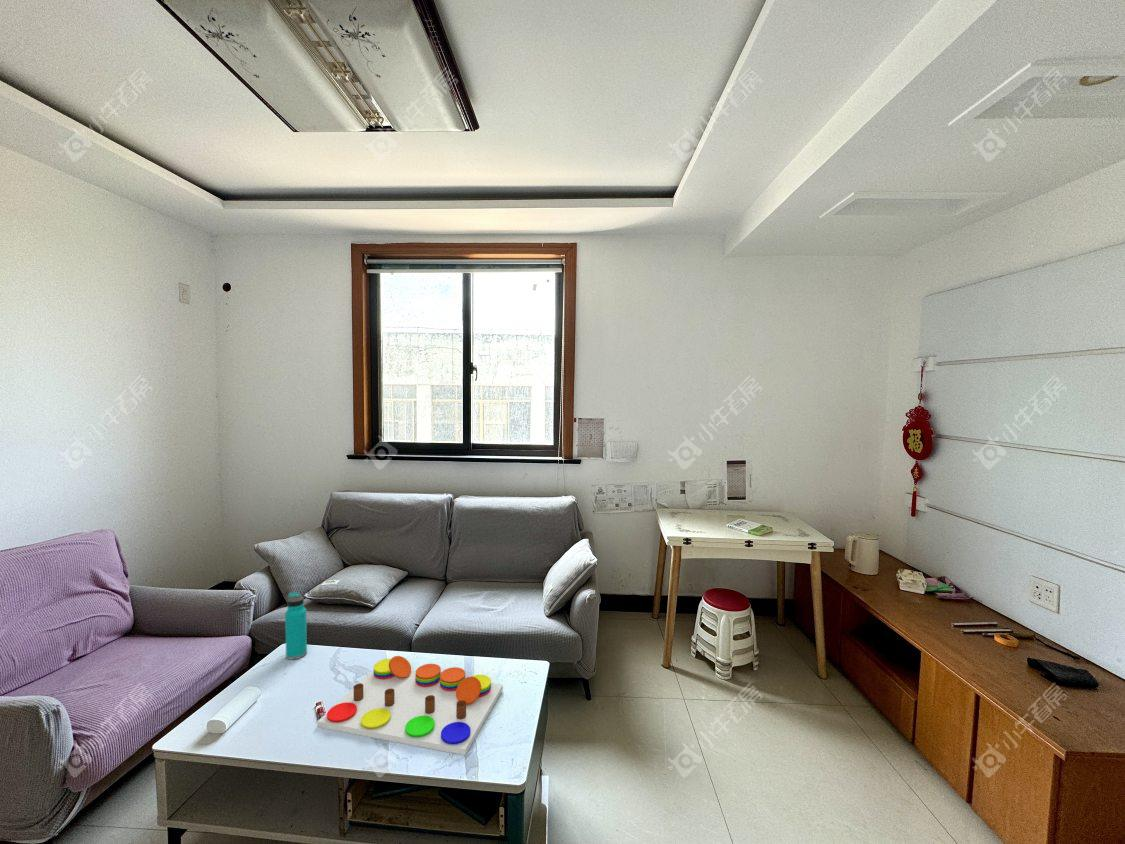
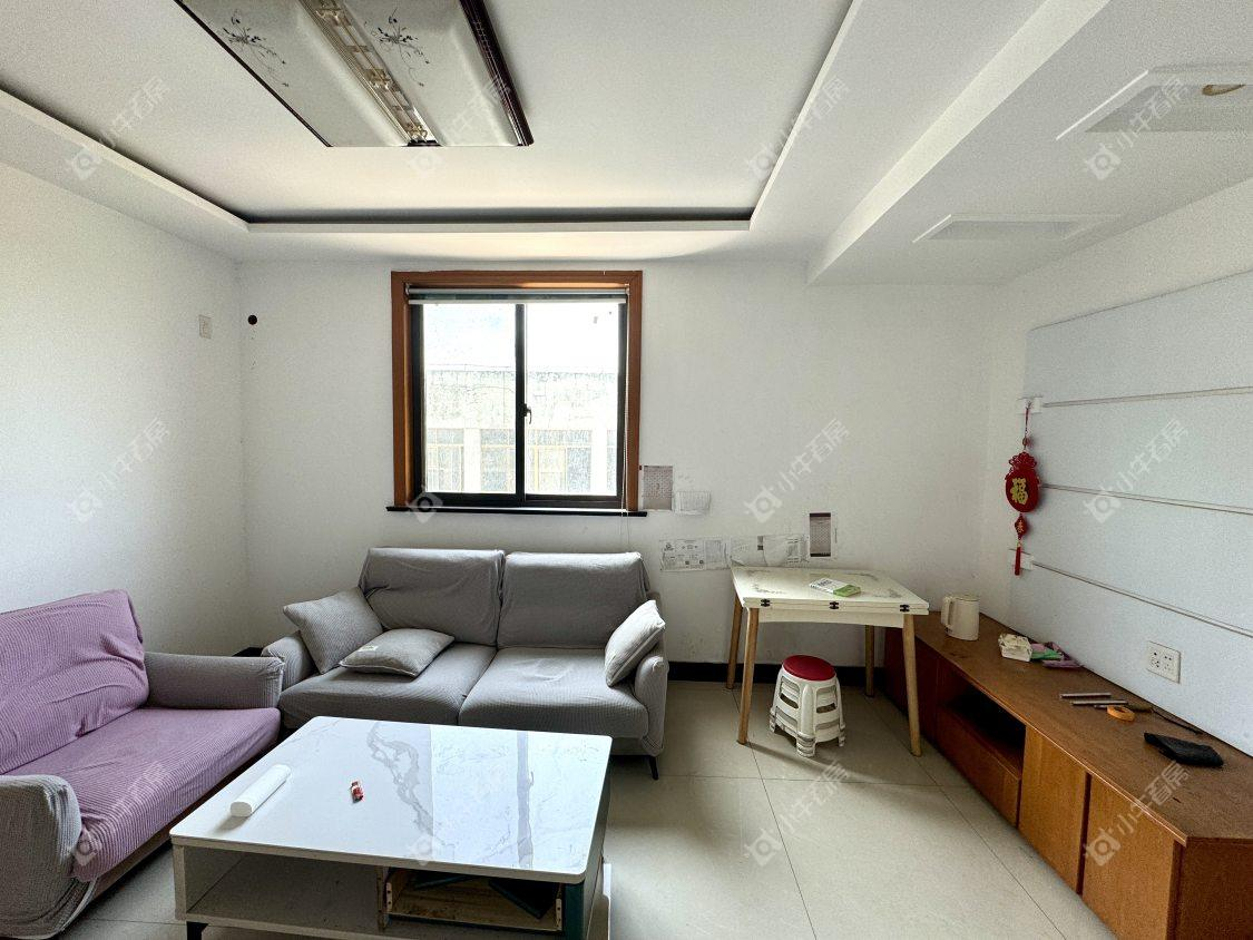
- board game (416, 695)
- water bottle (296, 624)
